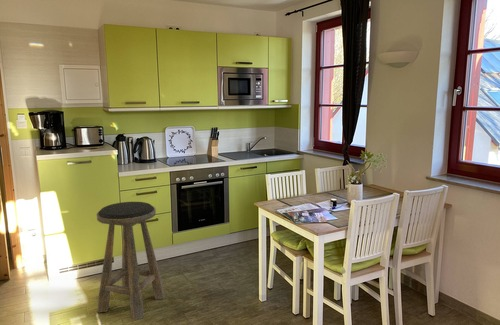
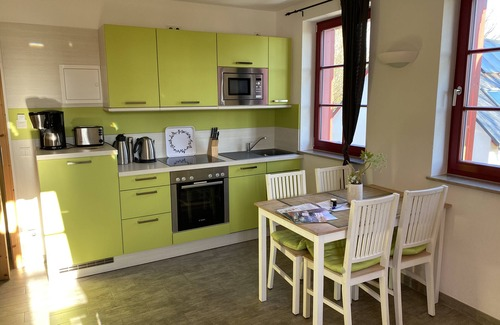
- stool (129, 256)
